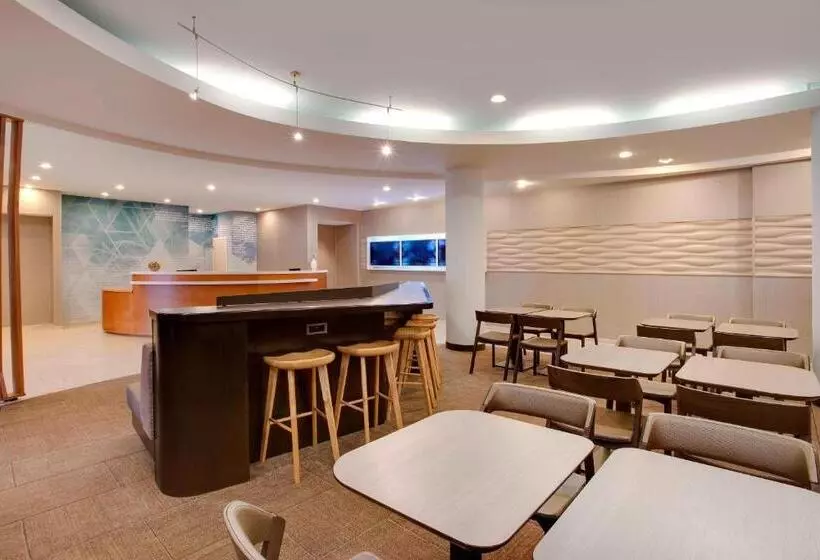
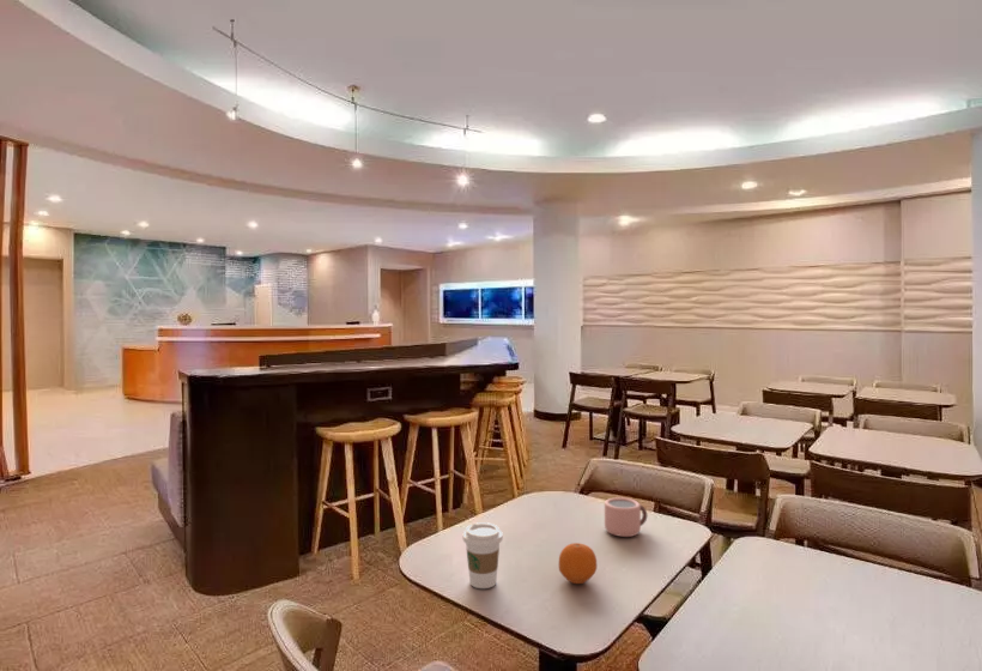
+ mug (626, 516)
+ fruit (577, 563)
+ coffee cup (483, 555)
